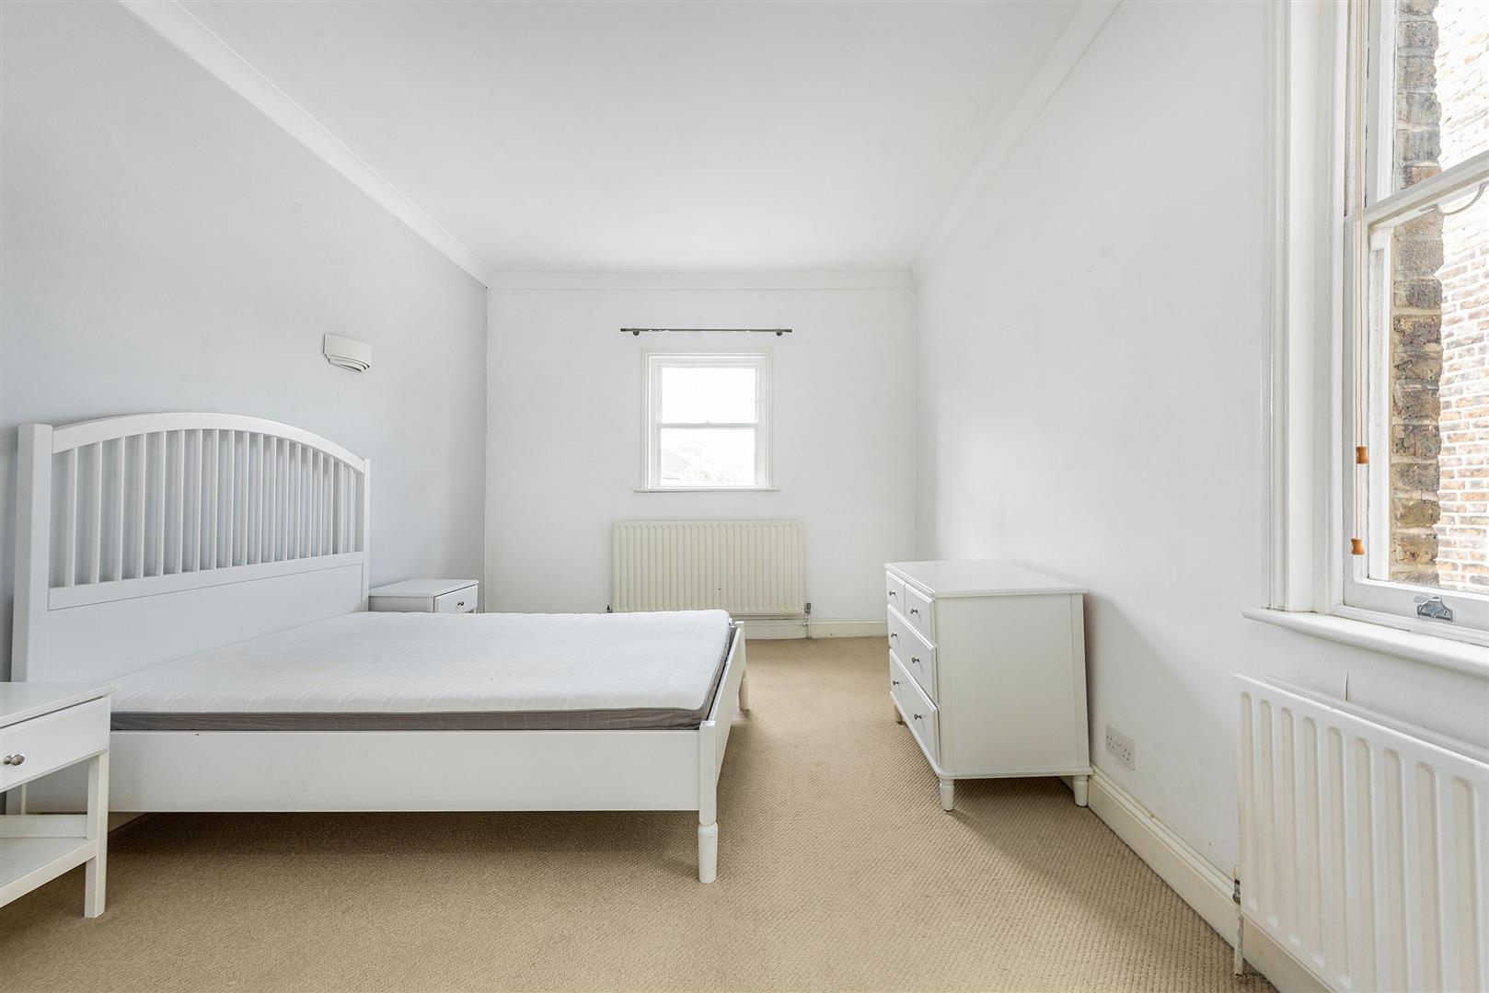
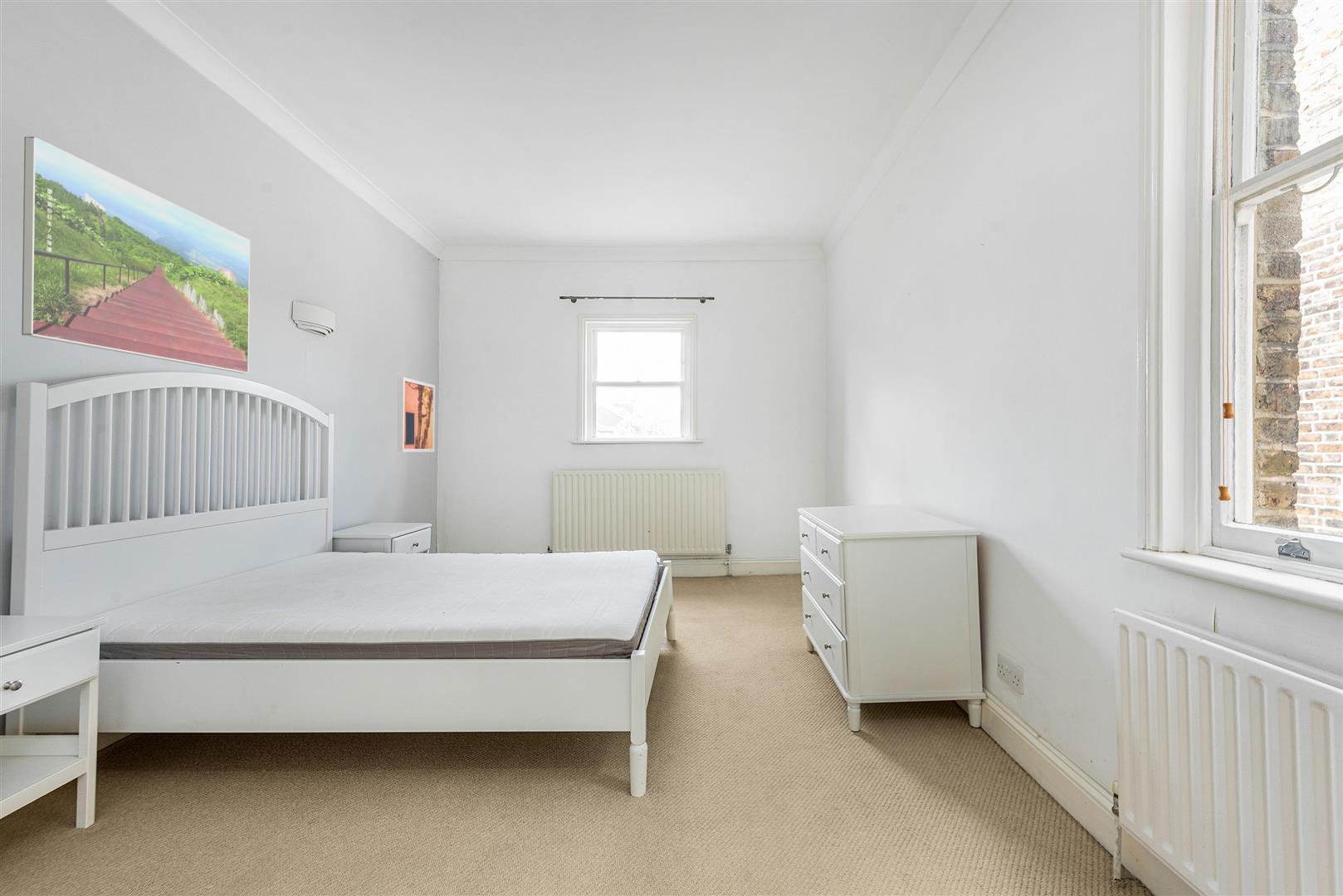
+ wall art (417, 416)
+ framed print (158, 278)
